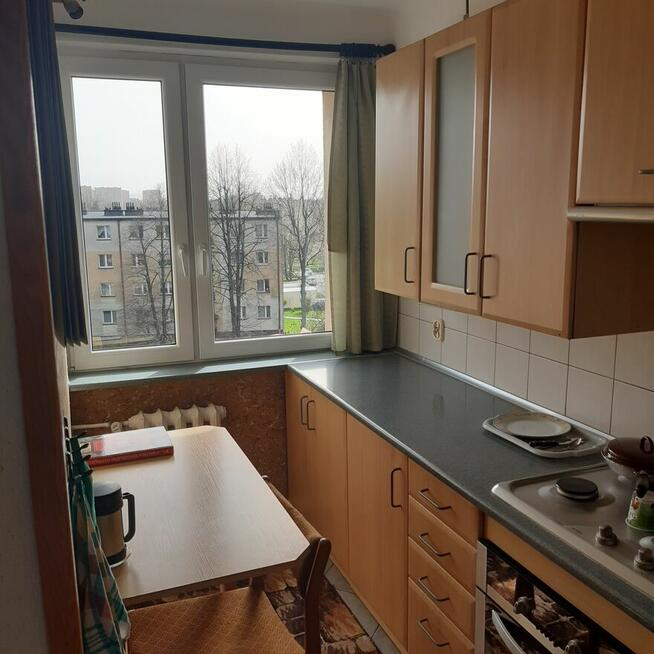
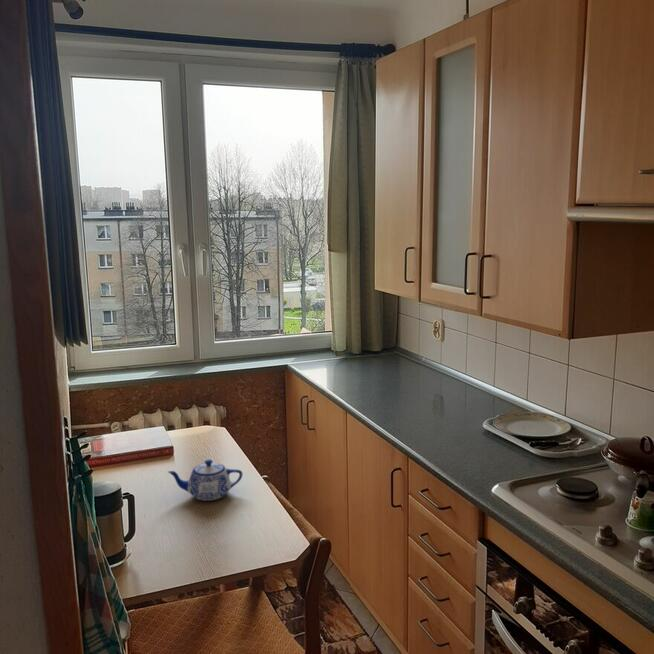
+ teapot (205, 477)
